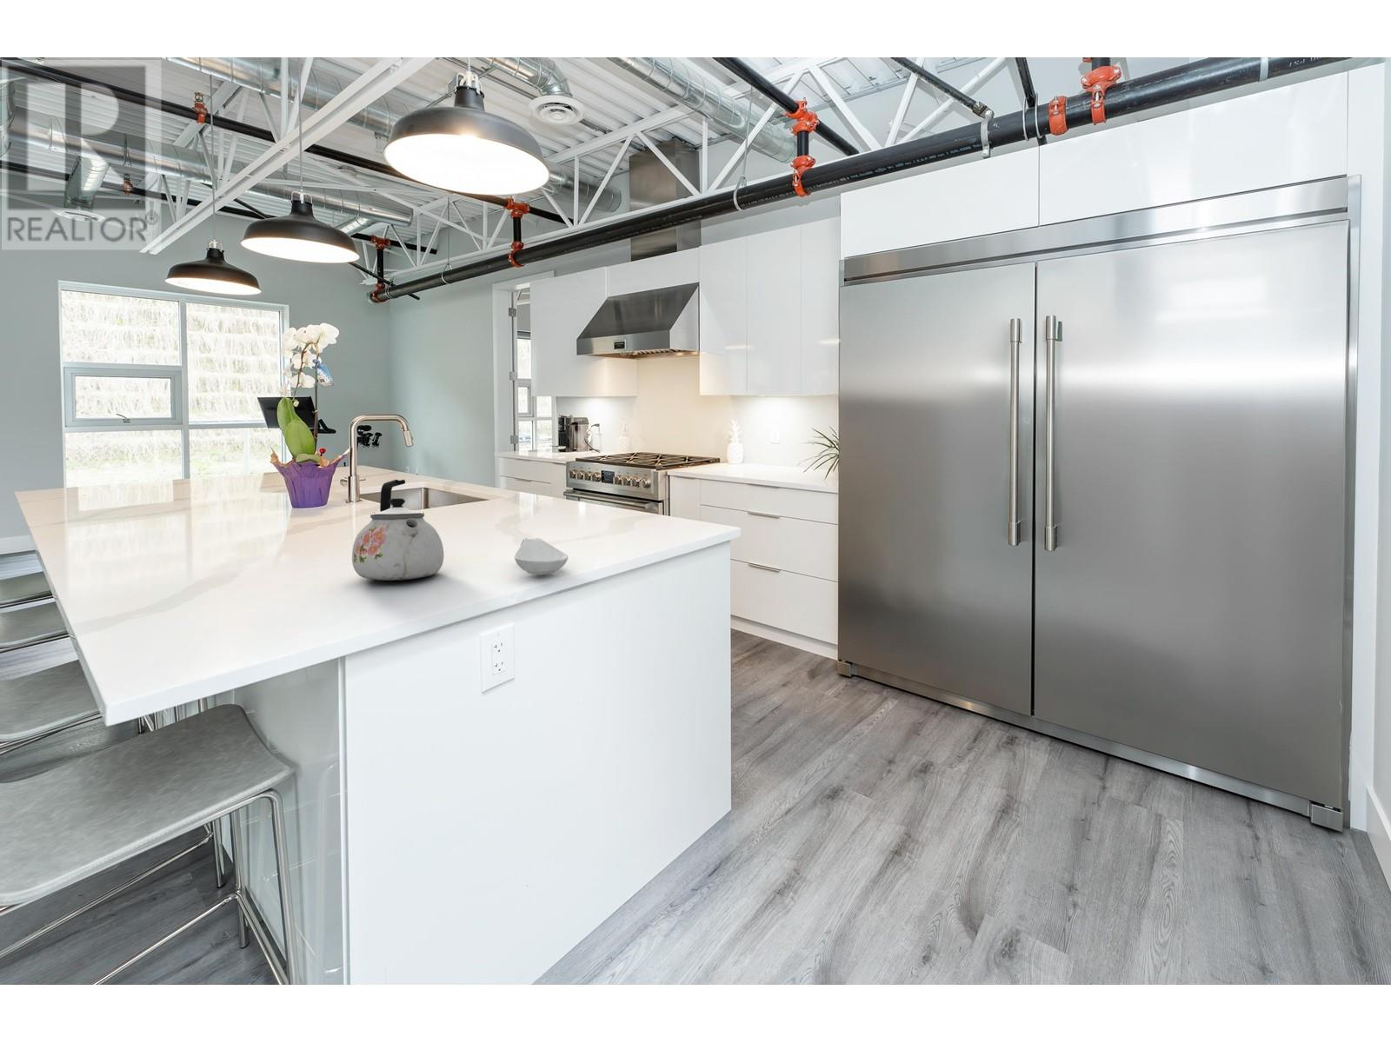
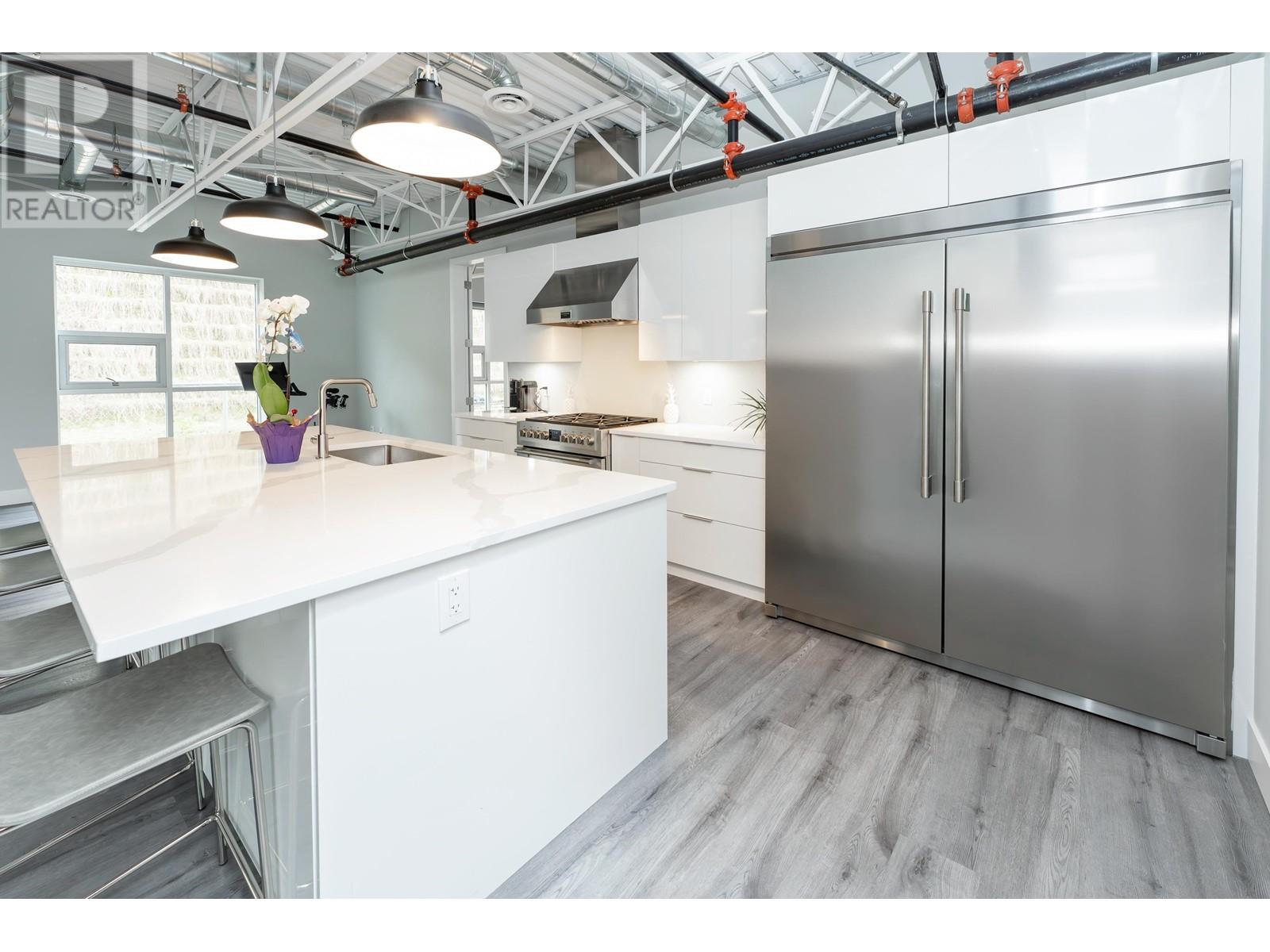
- kettle (399, 528)
- spoon rest (536, 554)
